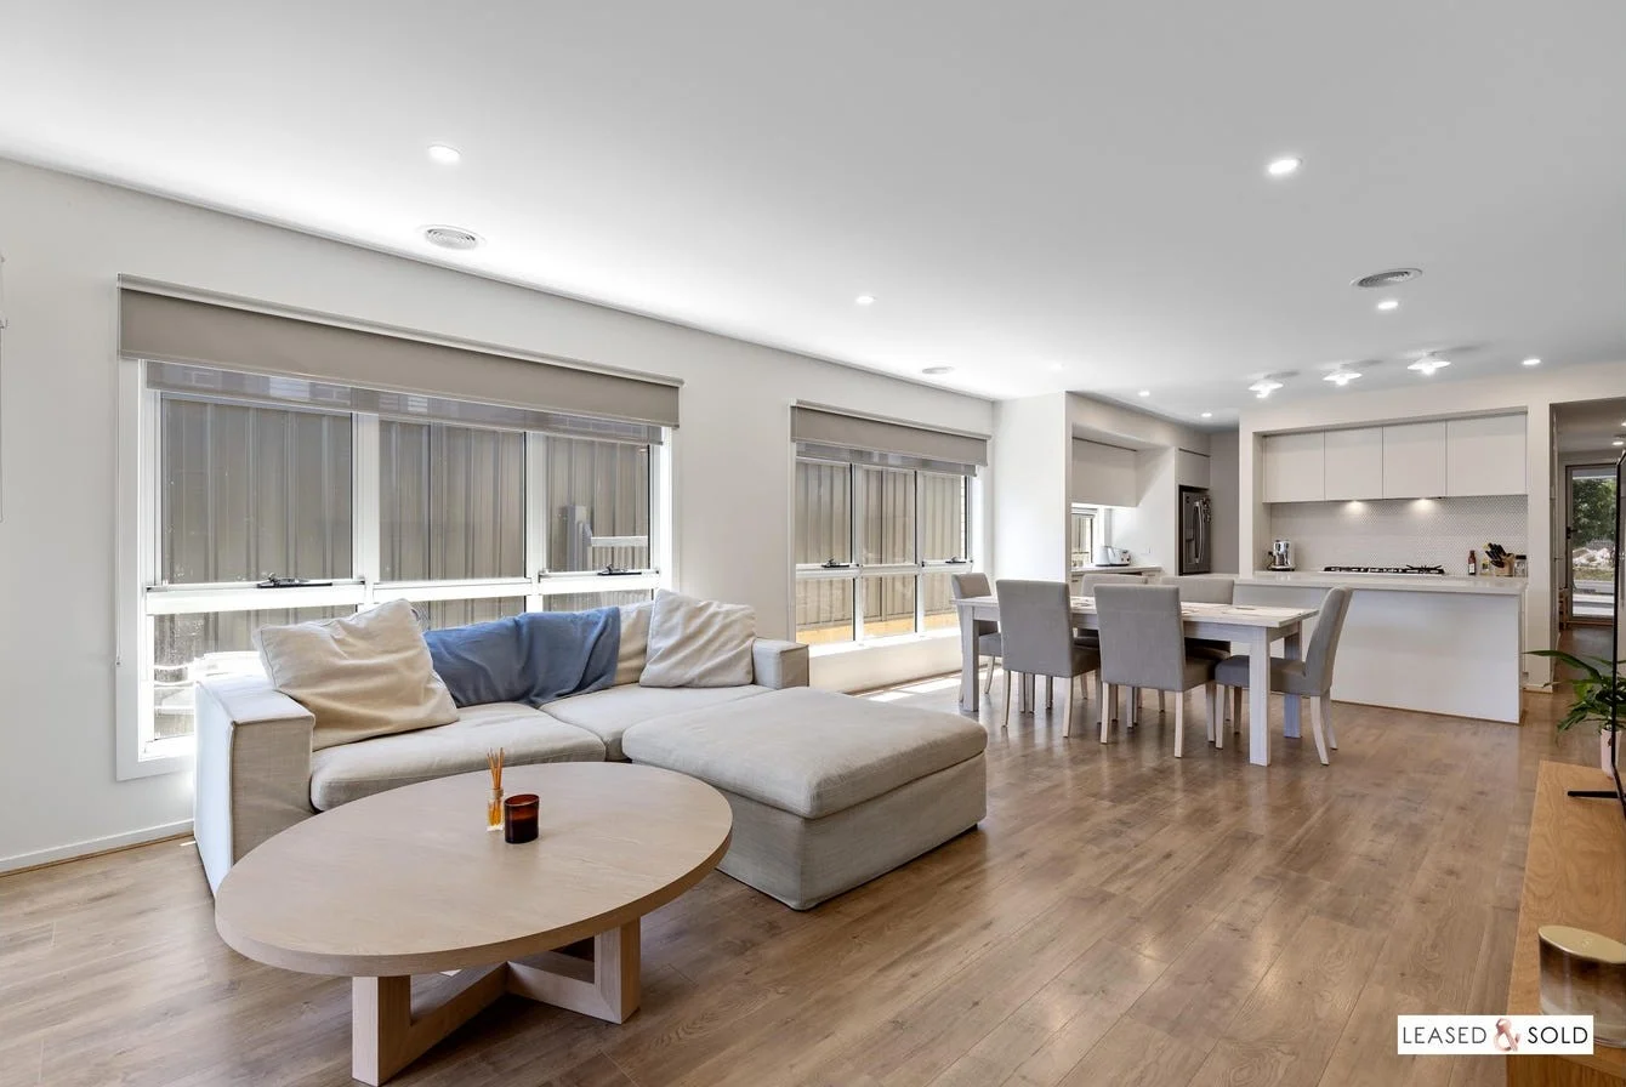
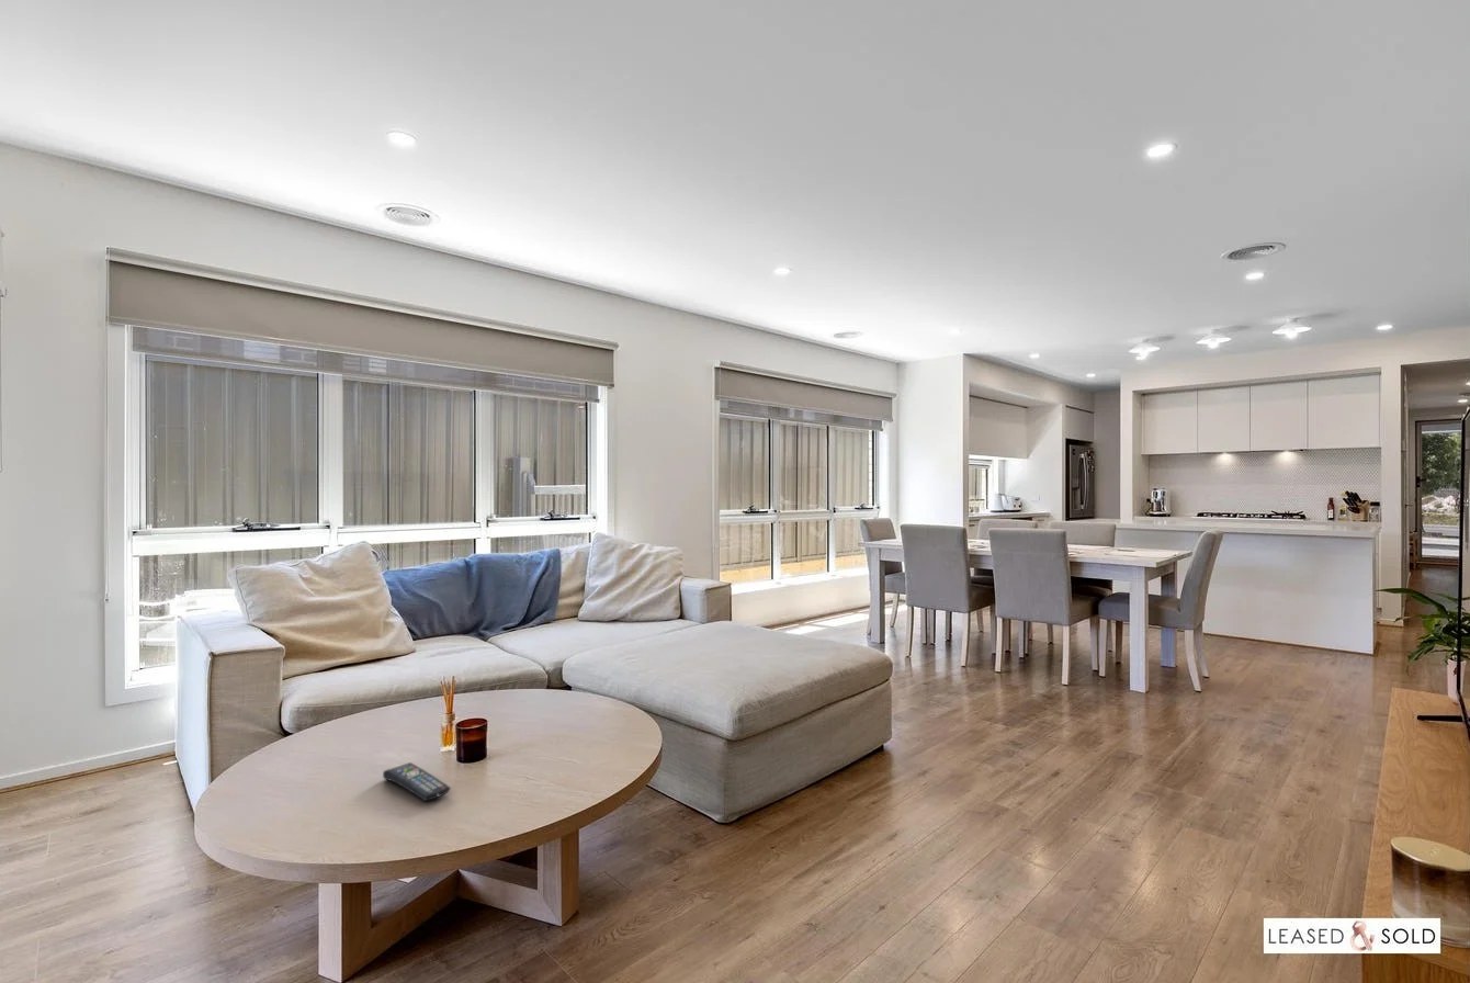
+ remote control (415, 780)
